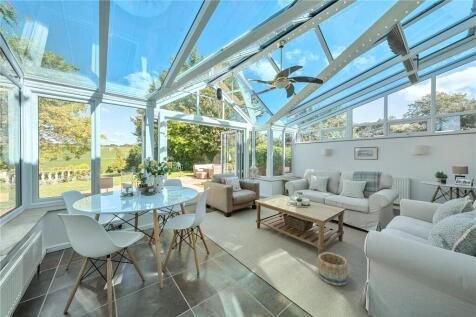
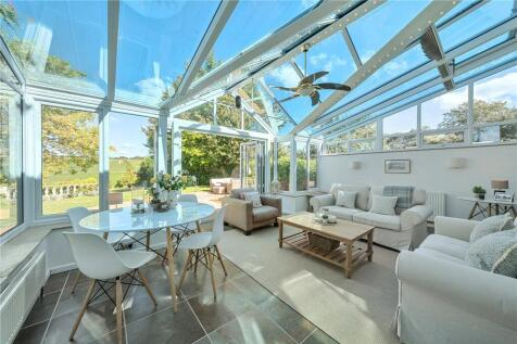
- basket (332, 267)
